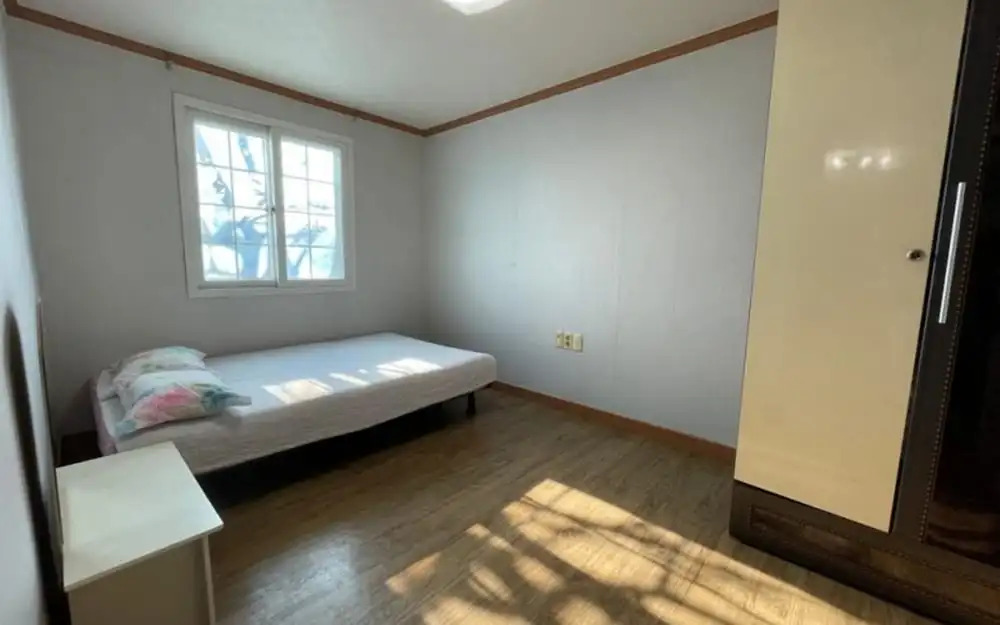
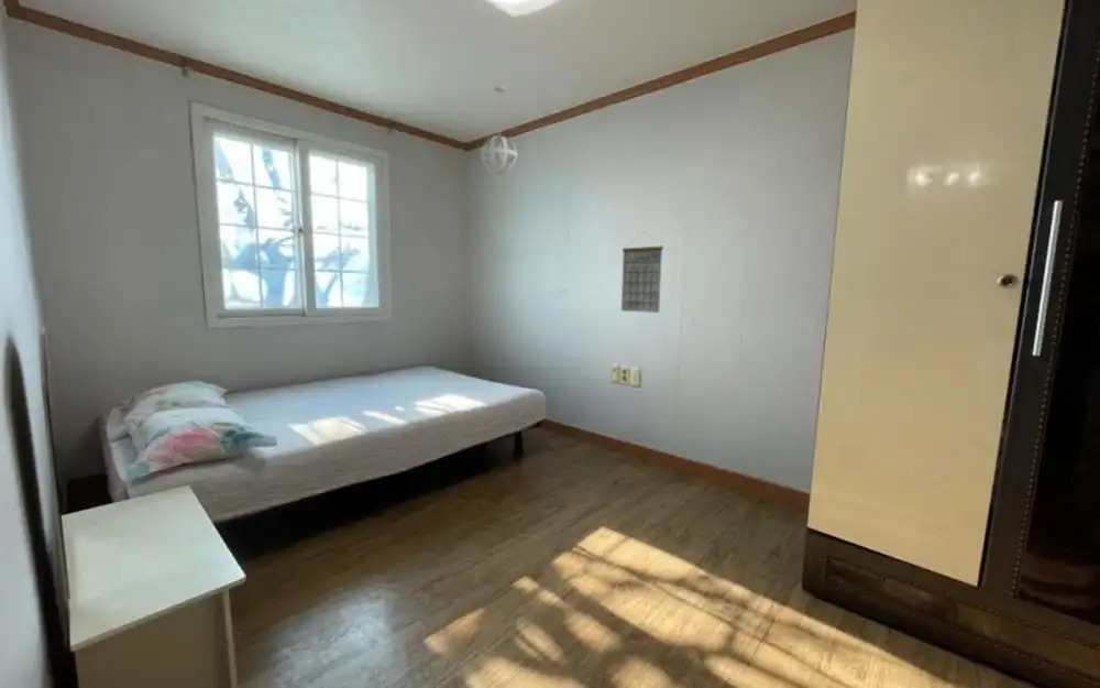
+ calendar (641, 272)
+ pendant light (499, 131)
